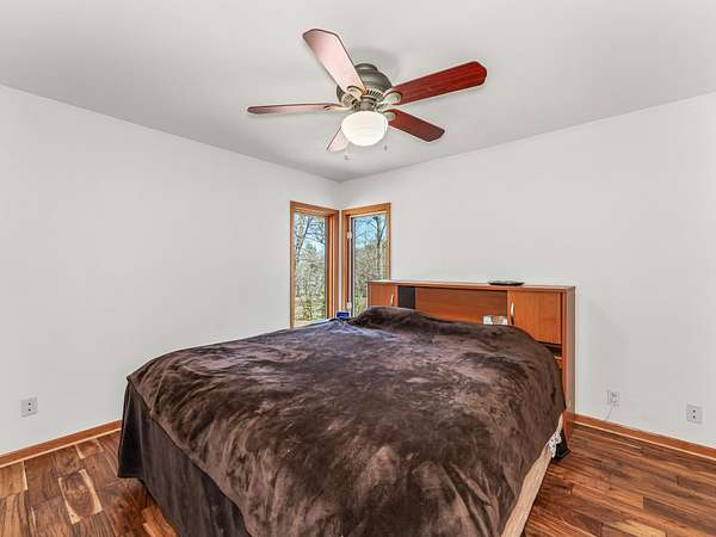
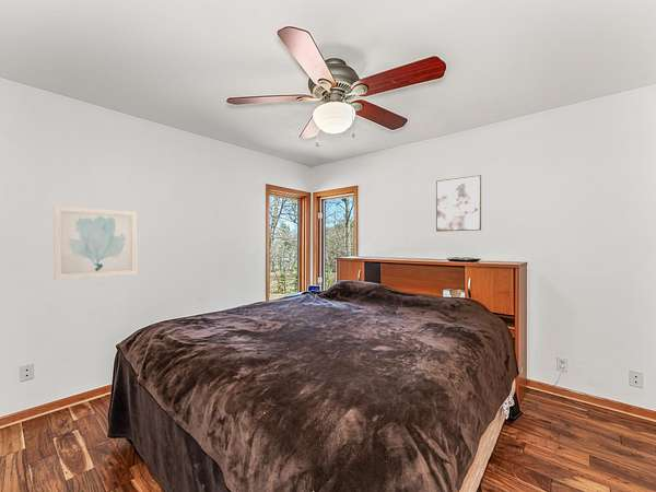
+ wall art (457, 204)
+ wall art (98, 243)
